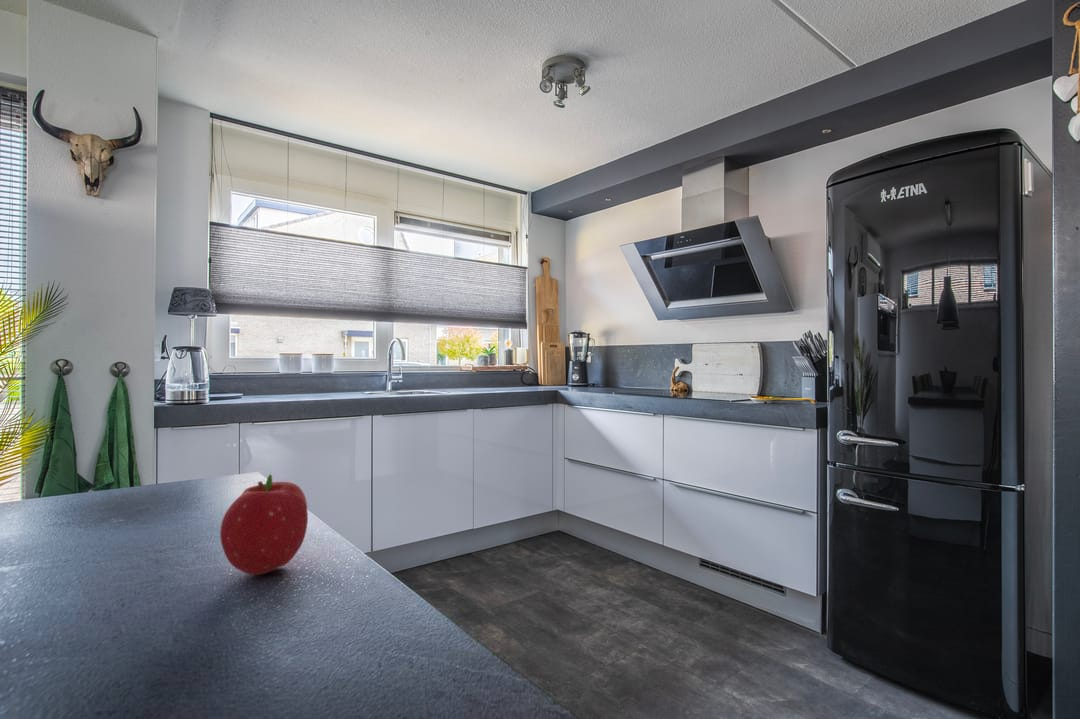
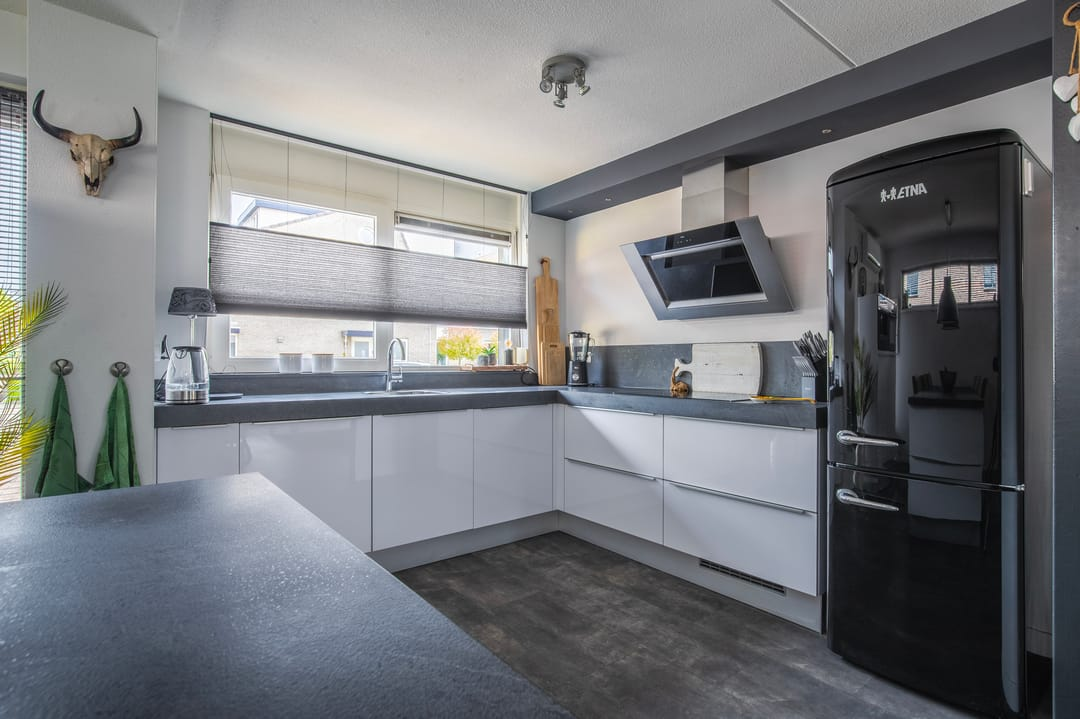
- fruit (265, 522)
